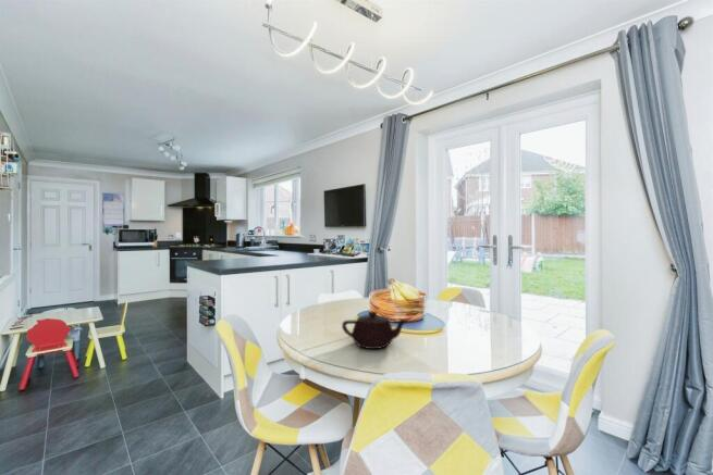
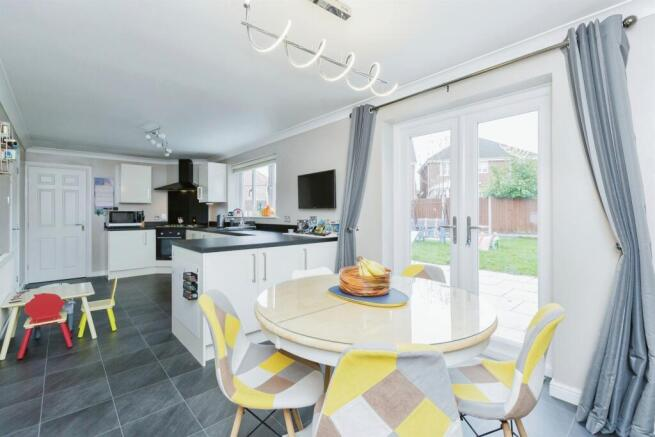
- teapot (374, 328)
